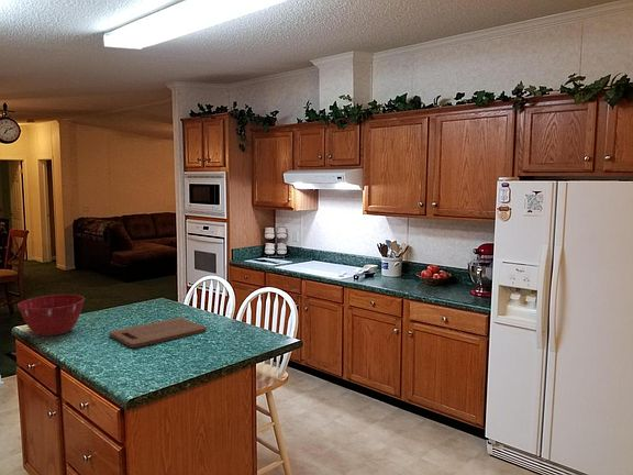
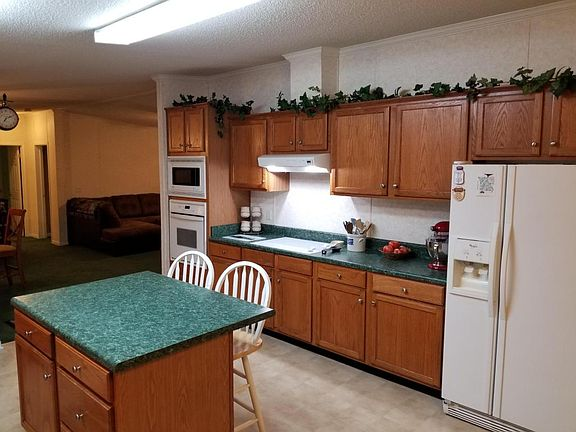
- cutting board (158, 331)
- mixing bowl (52, 316)
